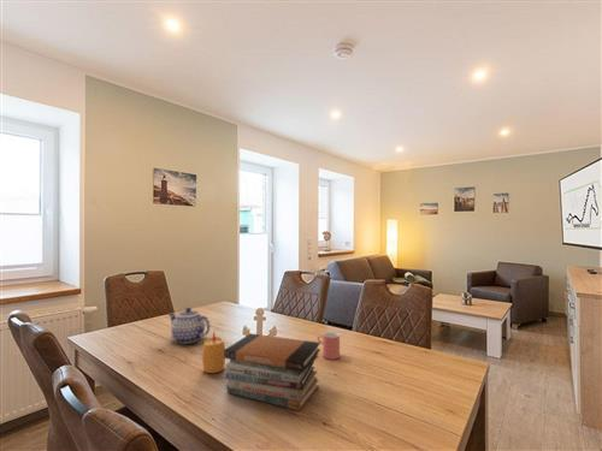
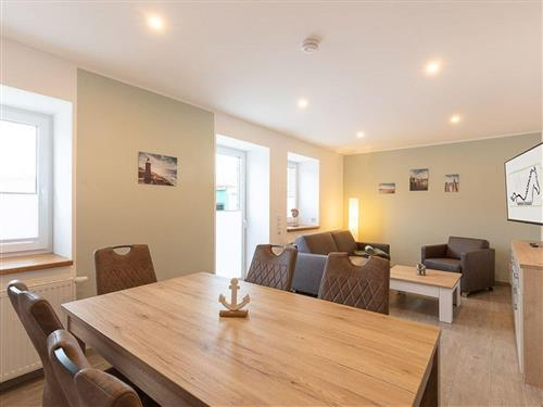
- teapot (188, 324)
- cup (327, 344)
- candle (213, 349)
- book stack (272, 367)
